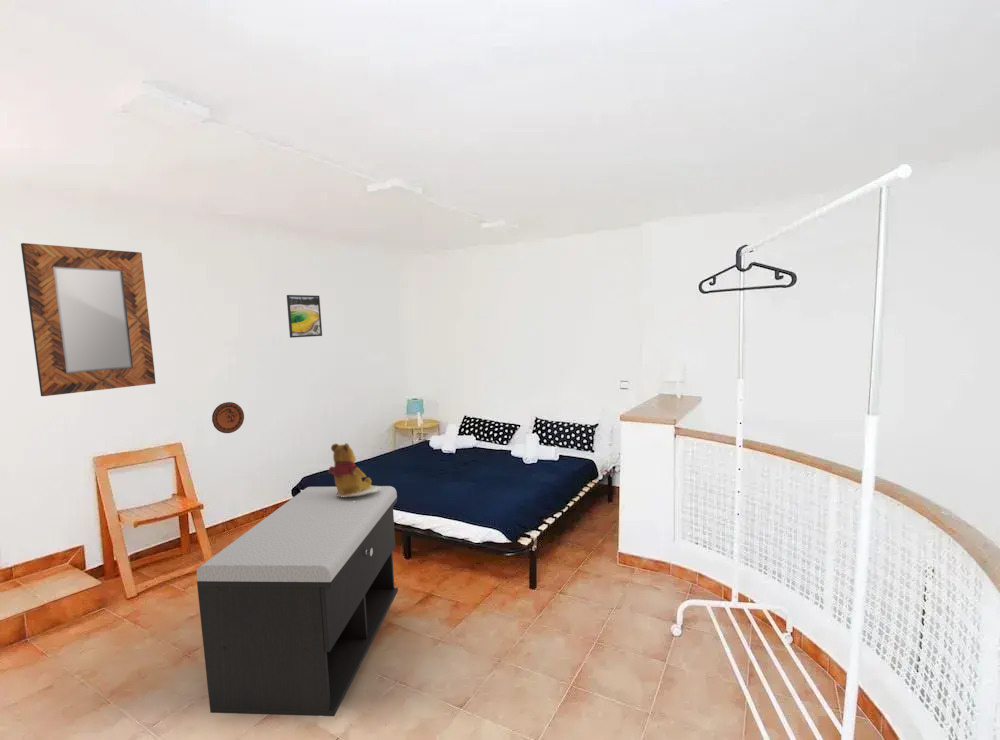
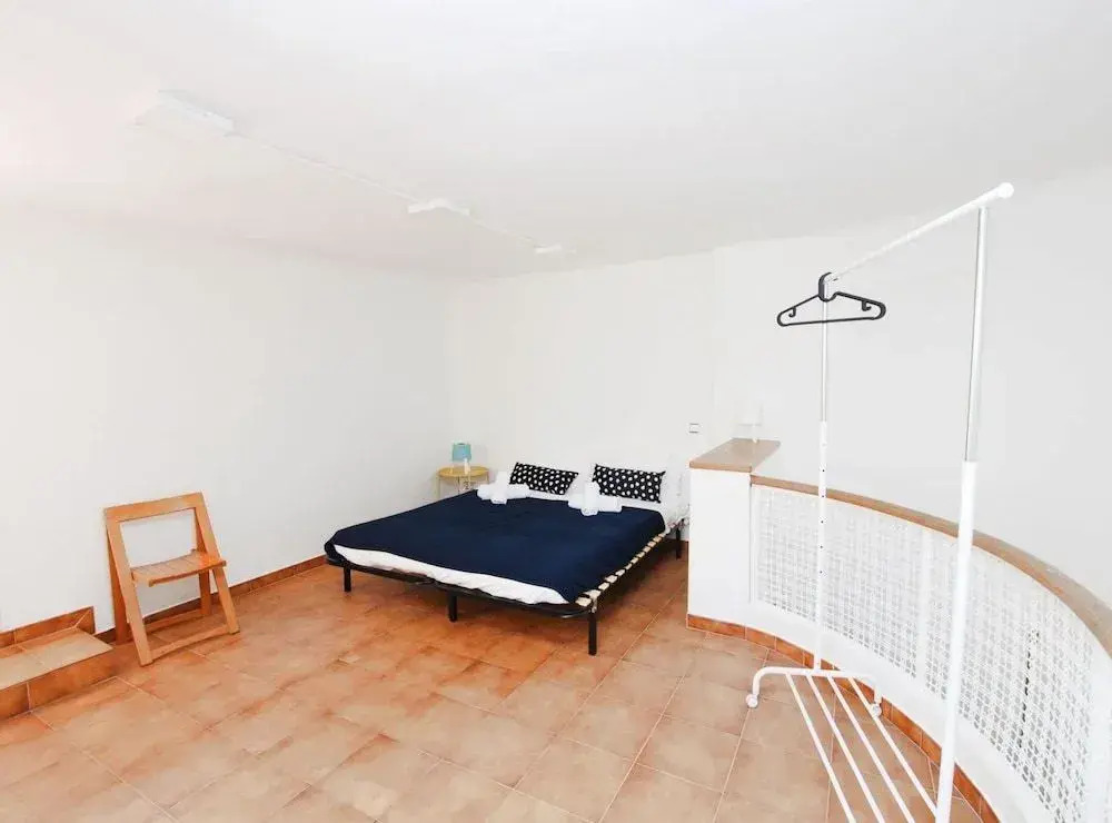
- storage bench (319, 588)
- home mirror (94, 319)
- teddy bear (351, 467)
- decorative plate (228, 417)
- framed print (305, 316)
